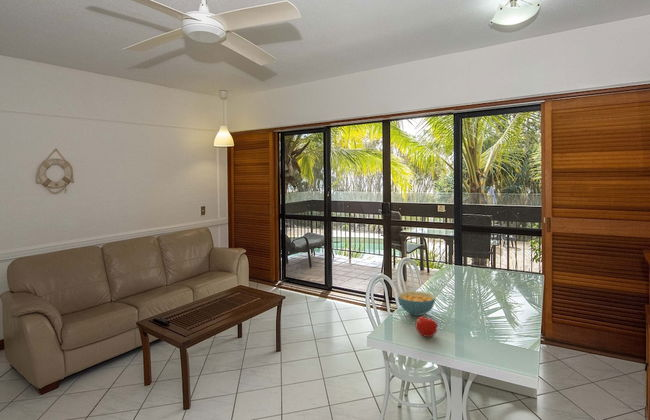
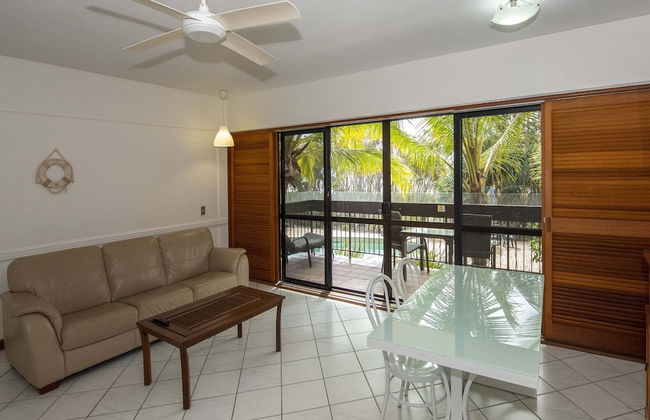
- fruit (426, 325)
- cereal bowl (416, 305)
